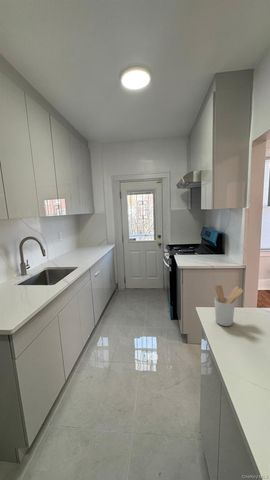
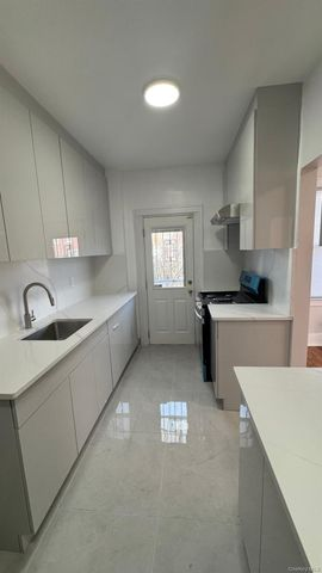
- utensil holder (228, 304)
